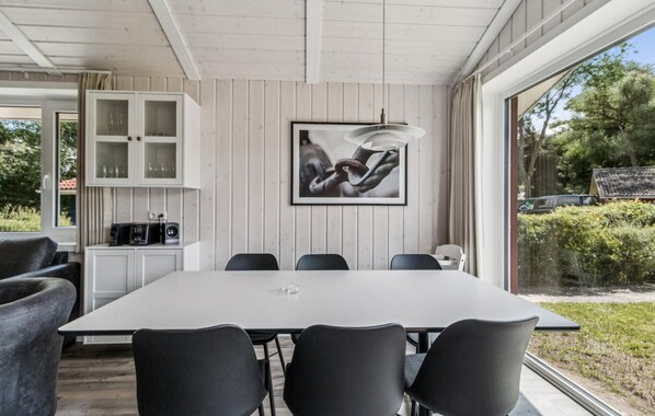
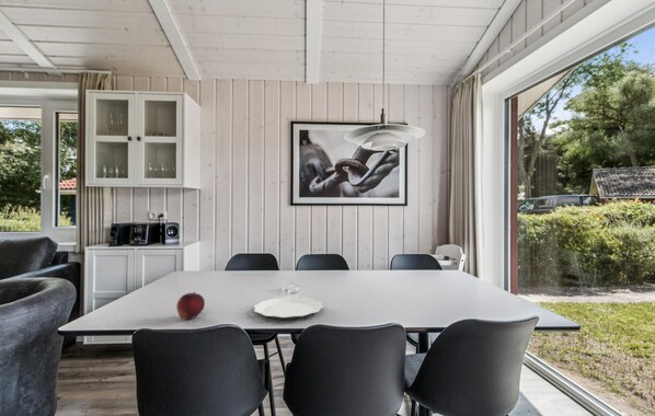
+ fruit (191, 304)
+ plate (288, 308)
